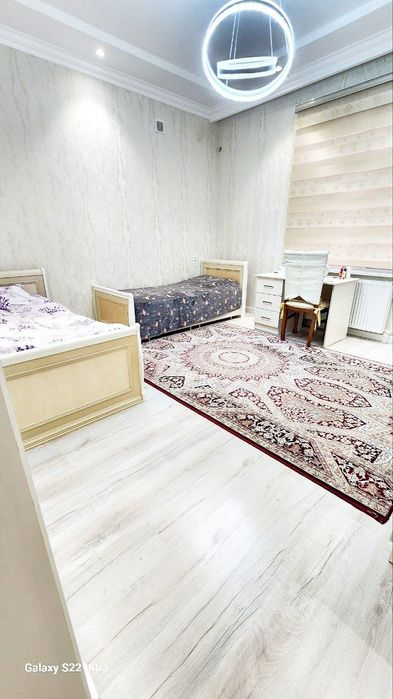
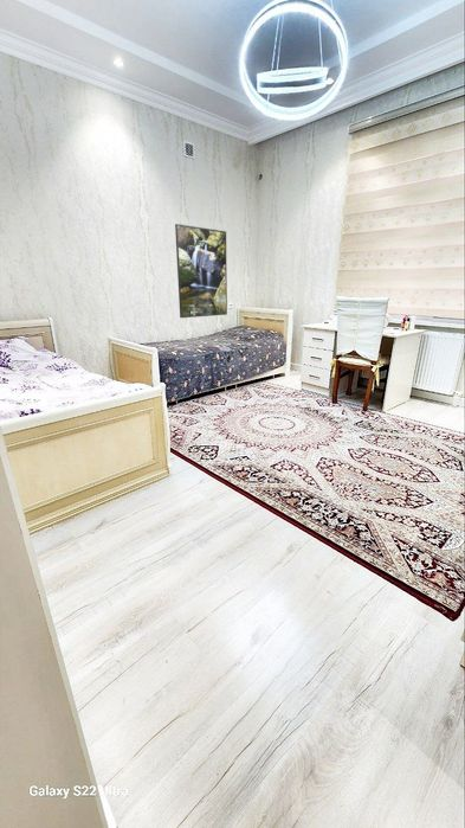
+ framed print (204, 274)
